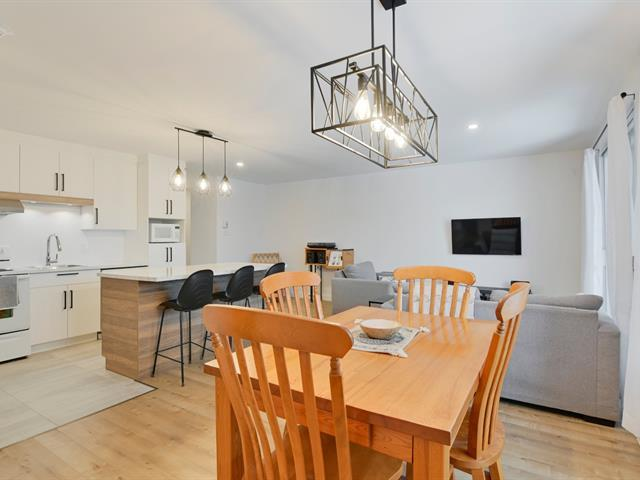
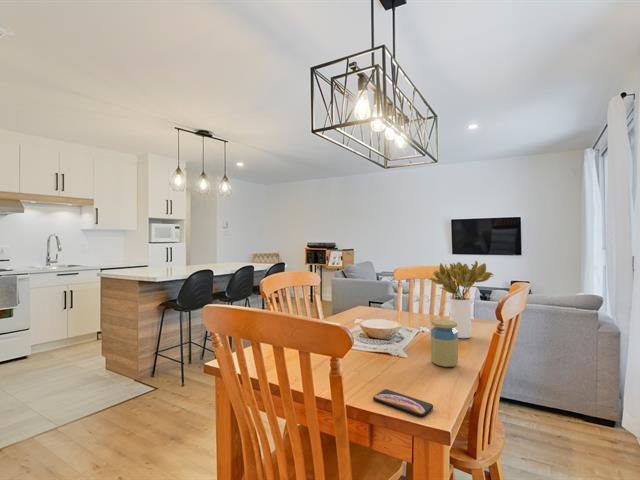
+ flower bouquet (463, 298)
+ smartphone (402, 401)
+ jar (444, 342)
